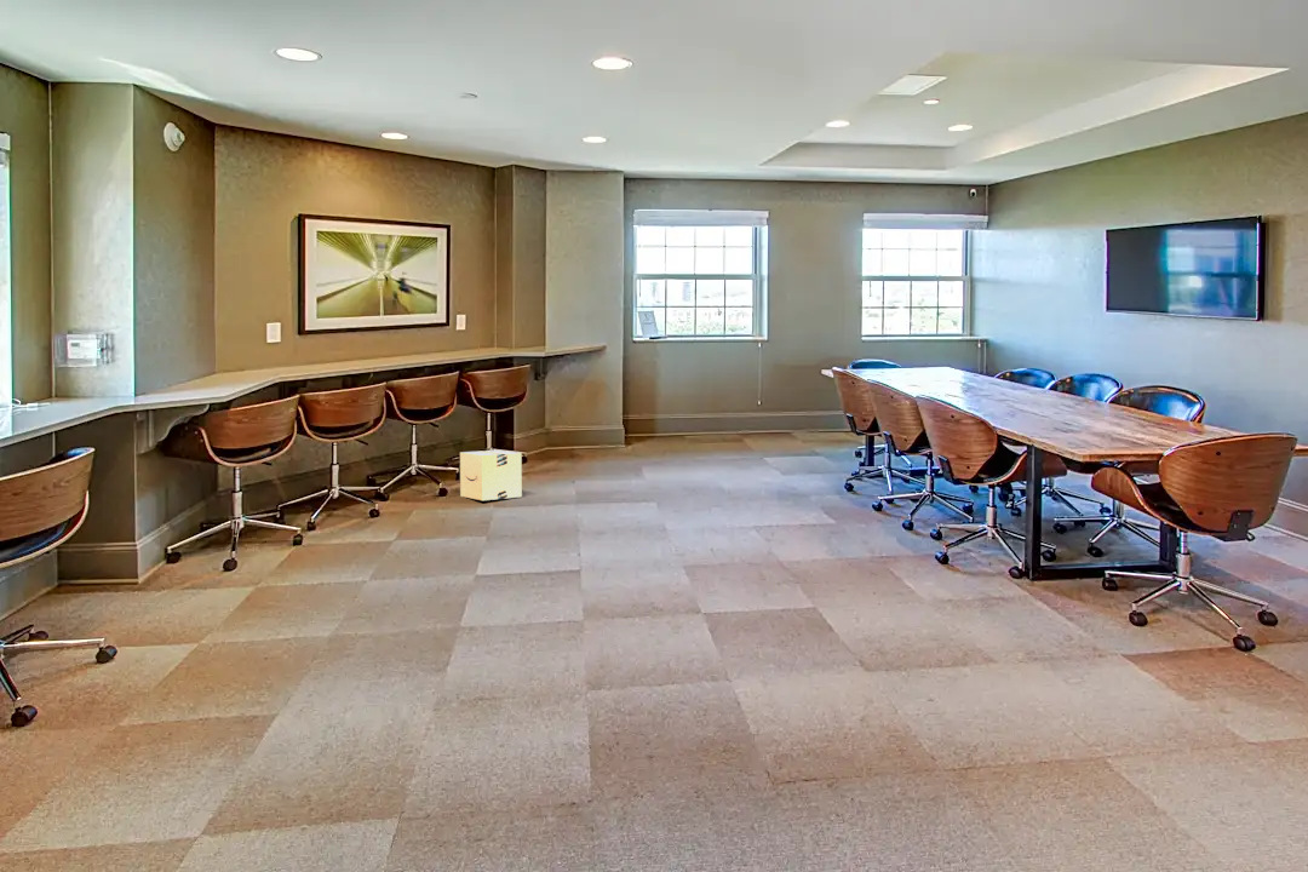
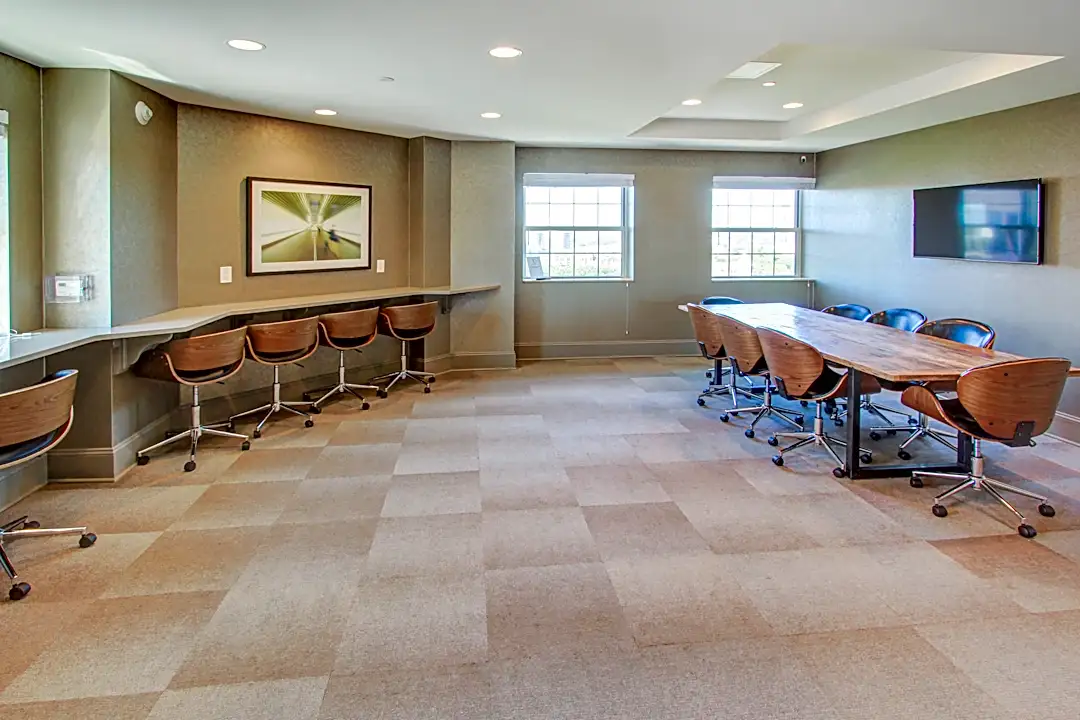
- cardboard box (490, 474)
